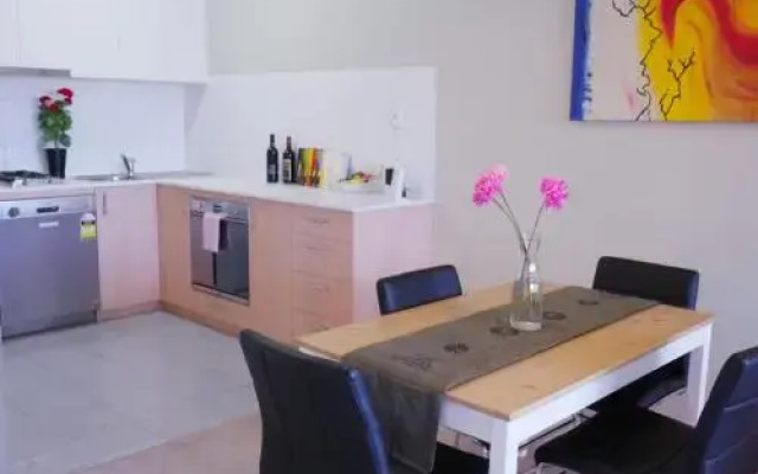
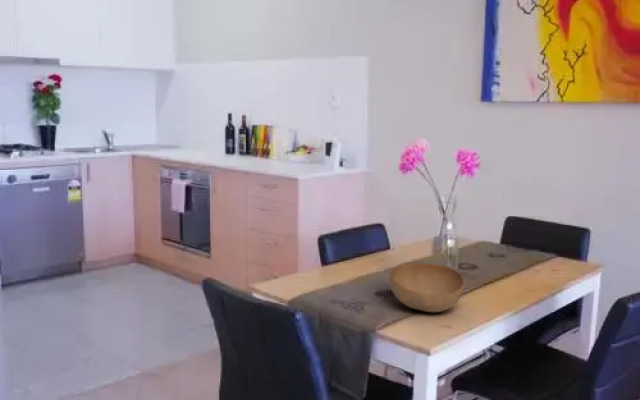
+ bowl (426, 289)
